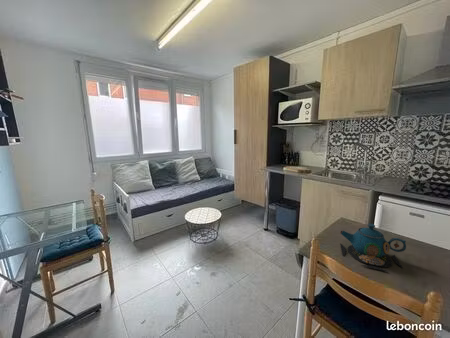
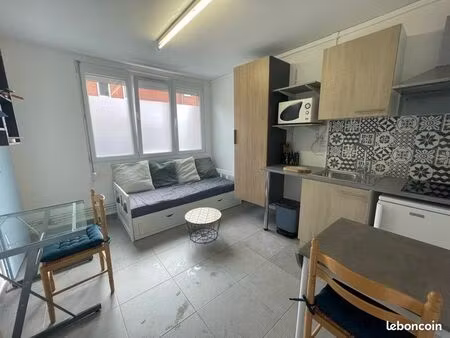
- teapot (371, 240)
